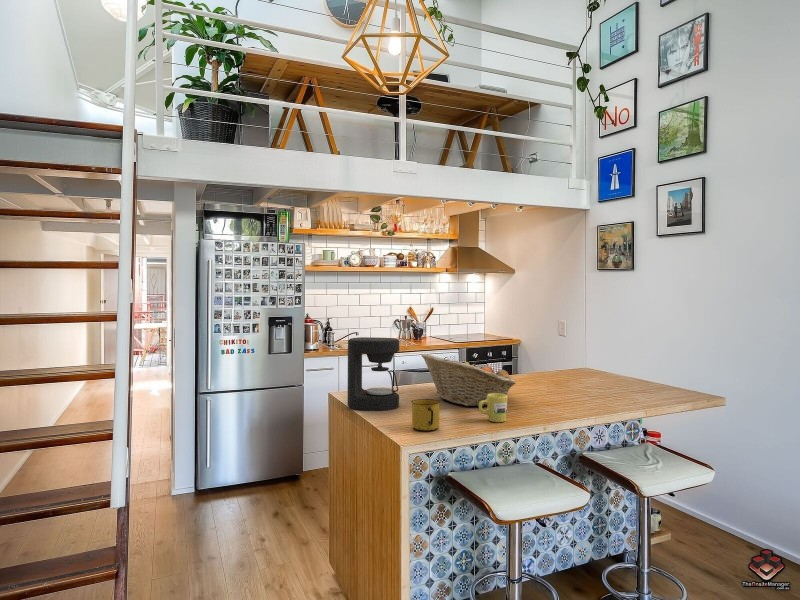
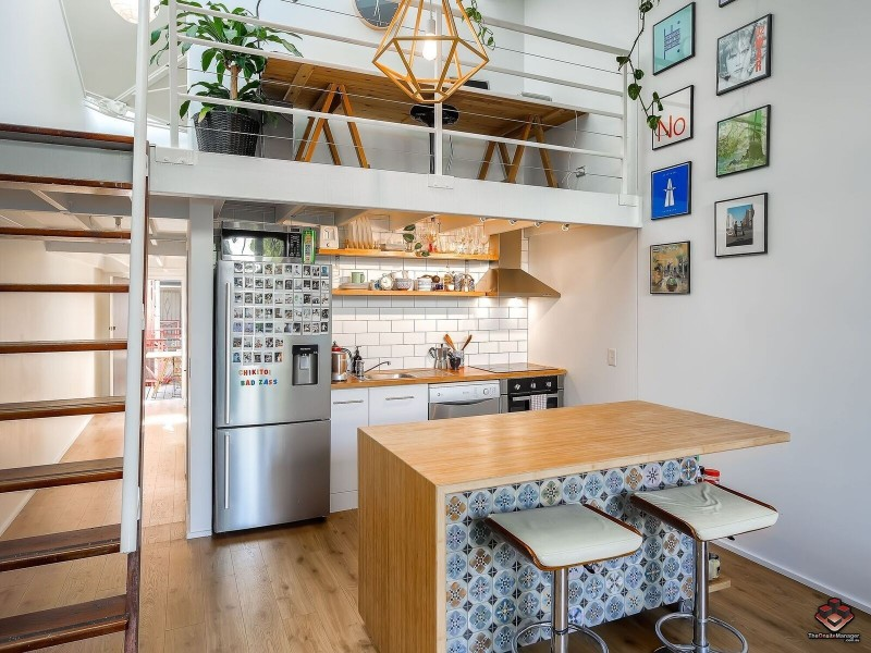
- fruit basket (466, 376)
- mug (492, 408)
- mug (426, 415)
- coffee maker (373, 370)
